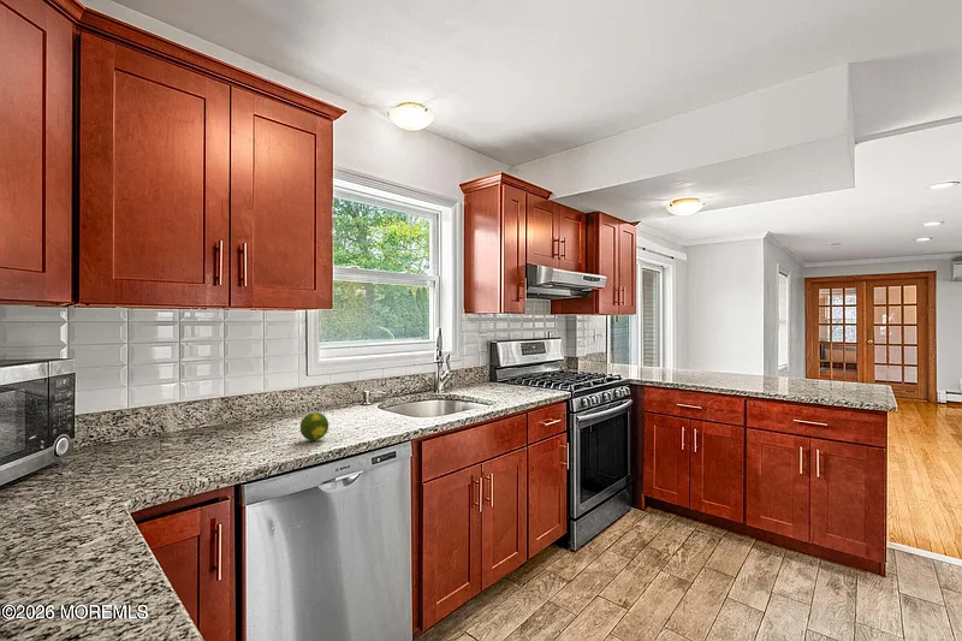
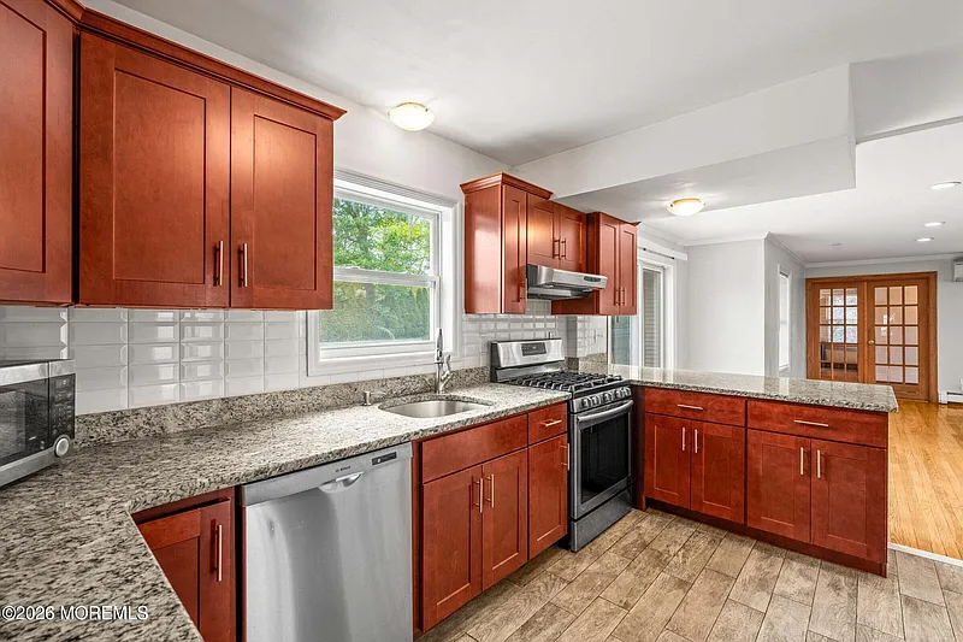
- fruit (314, 426)
